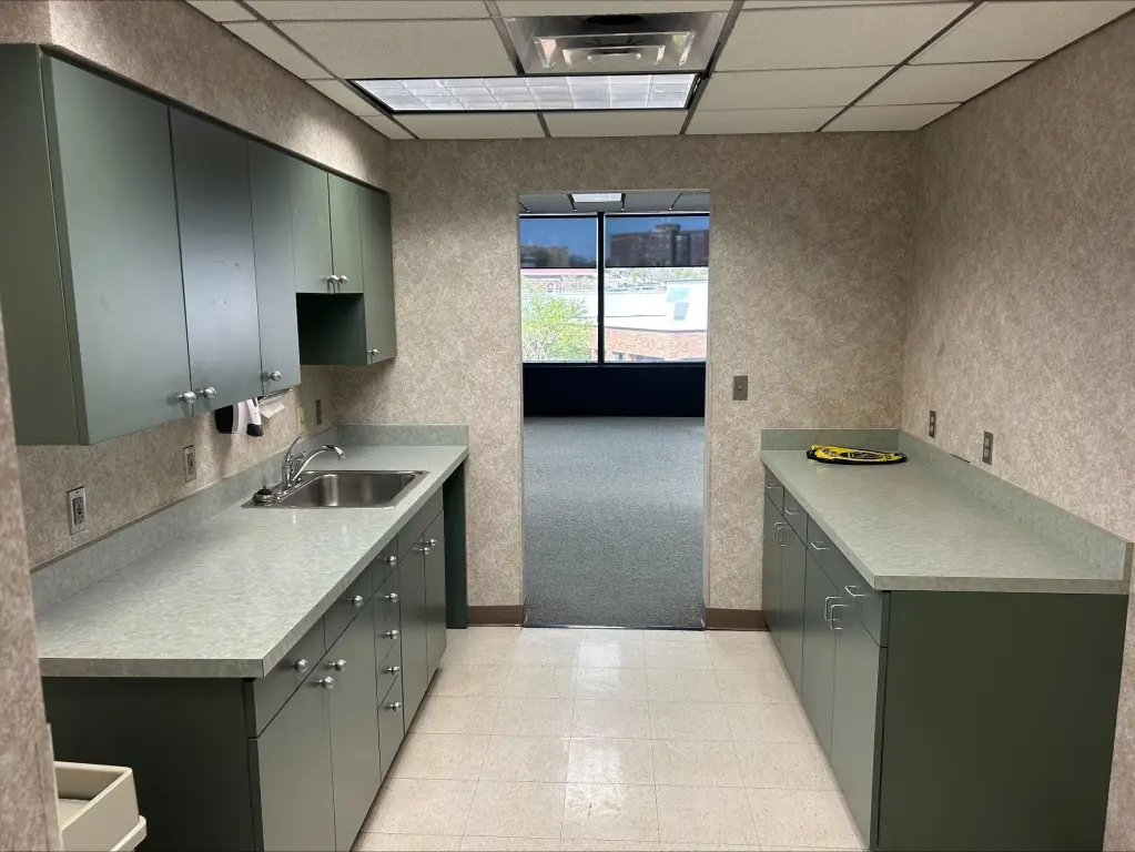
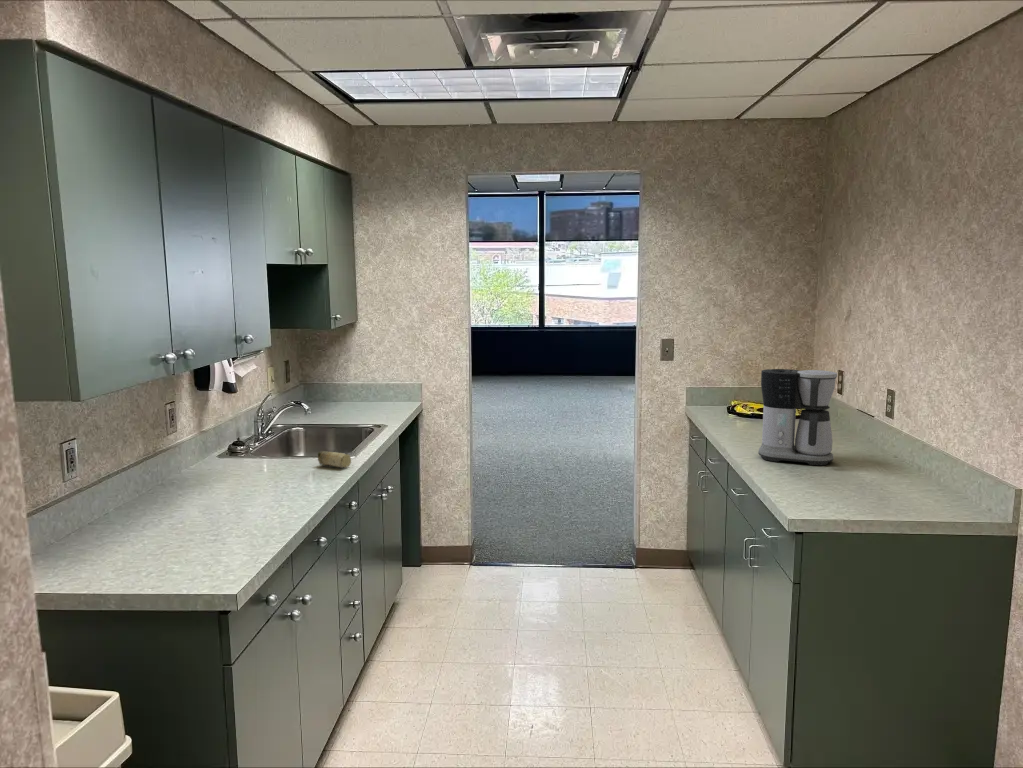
+ coffee maker (795, 415)
+ paper towel roll (334, 459)
